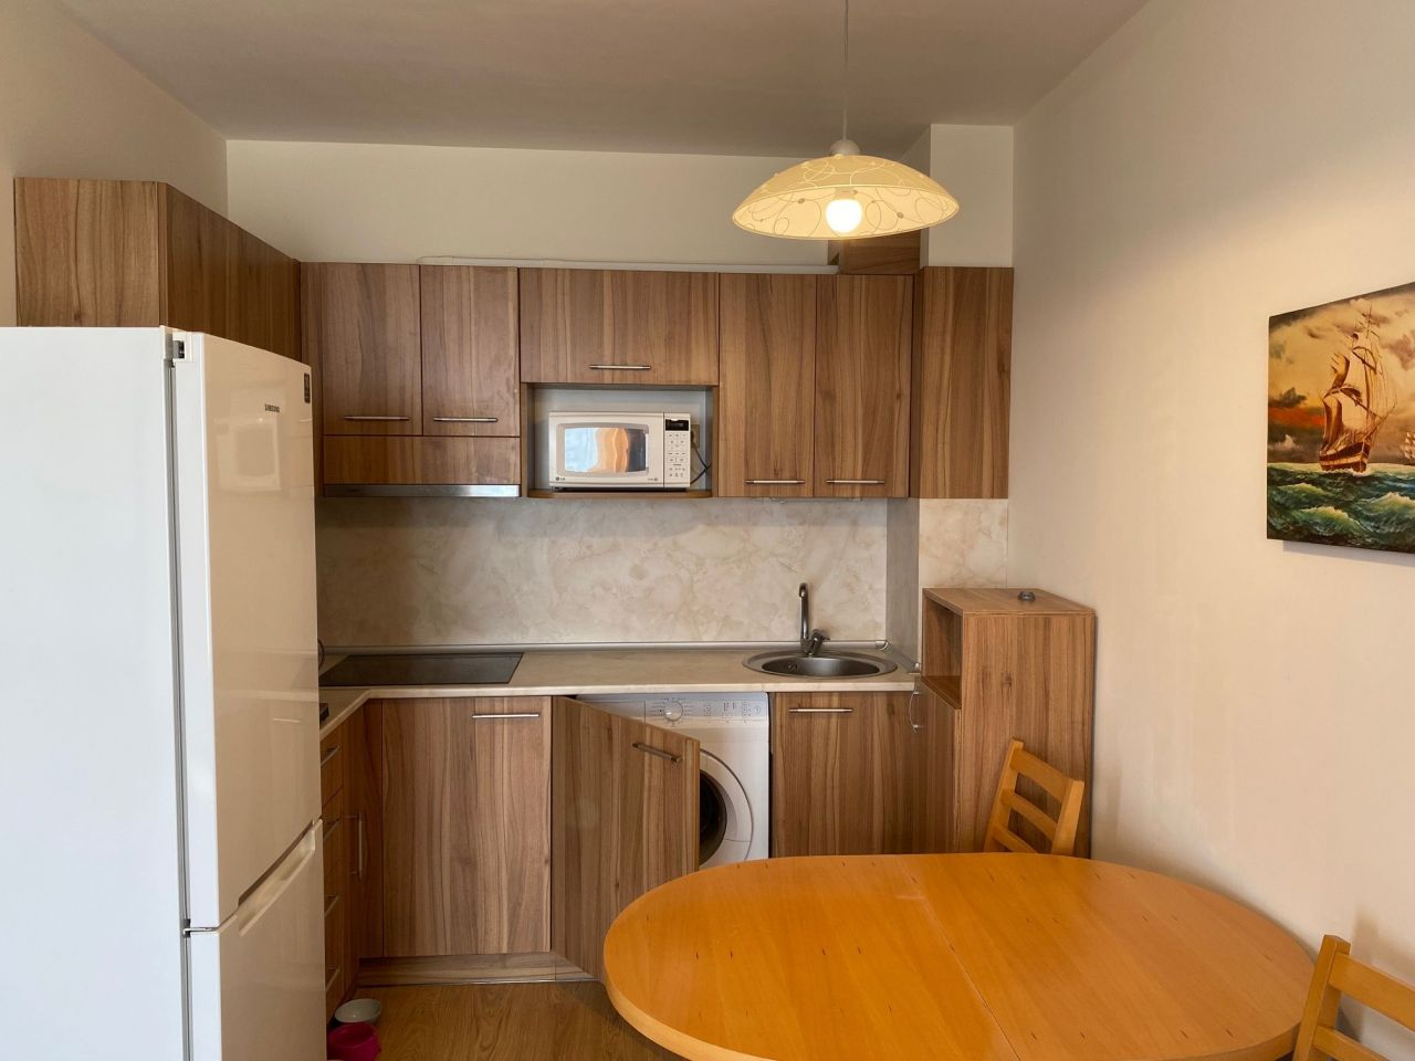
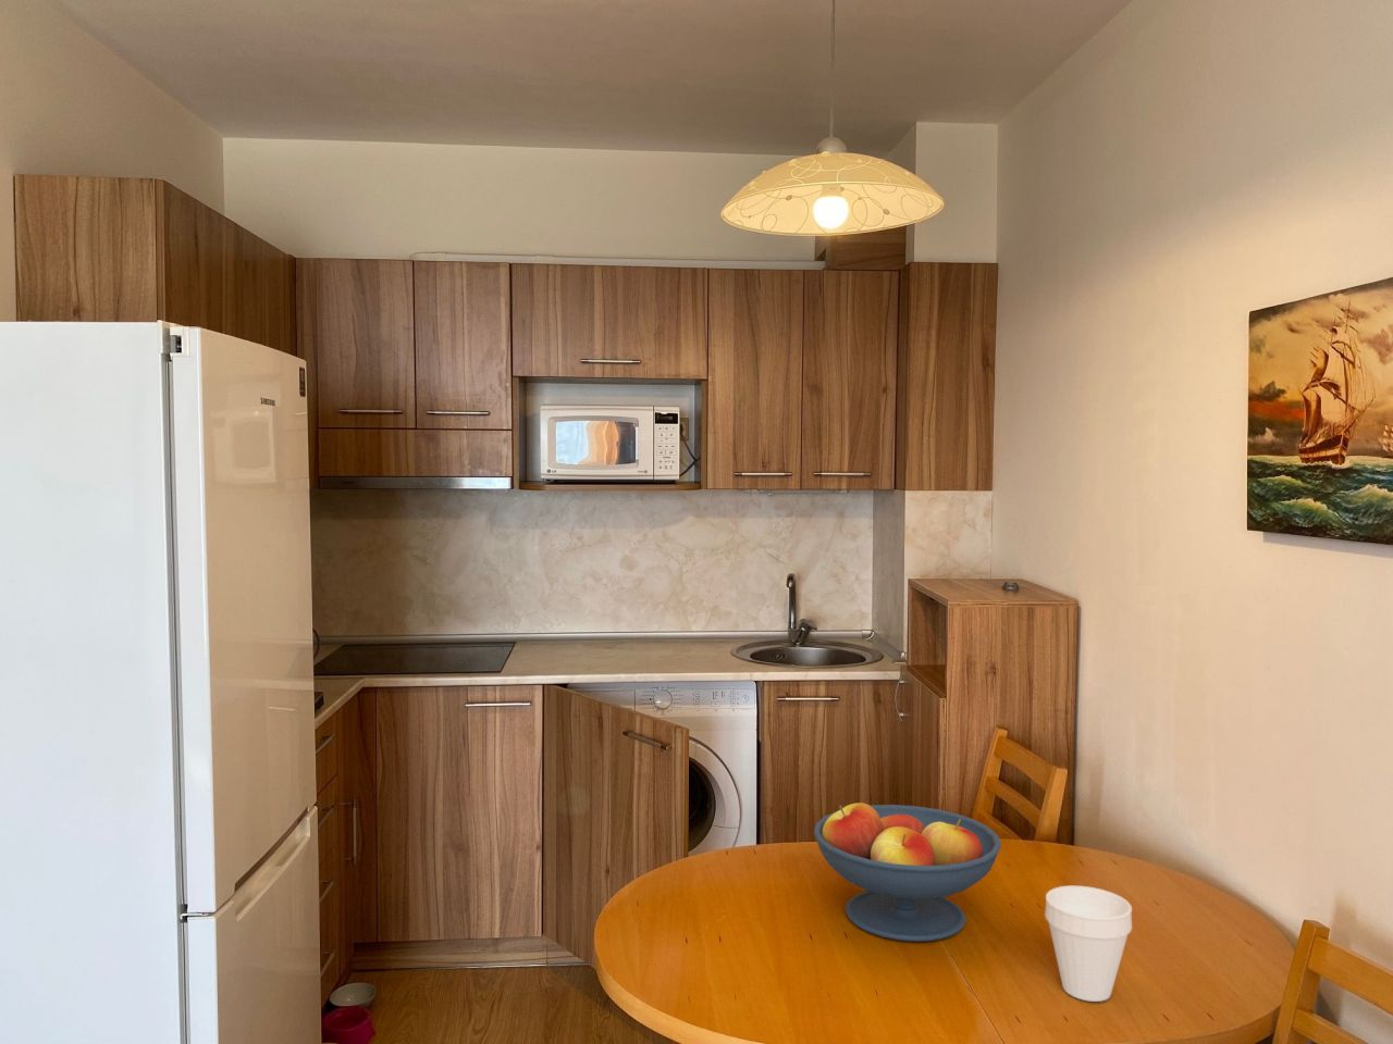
+ fruit bowl (906, 859)
+ cup (1087, 945)
